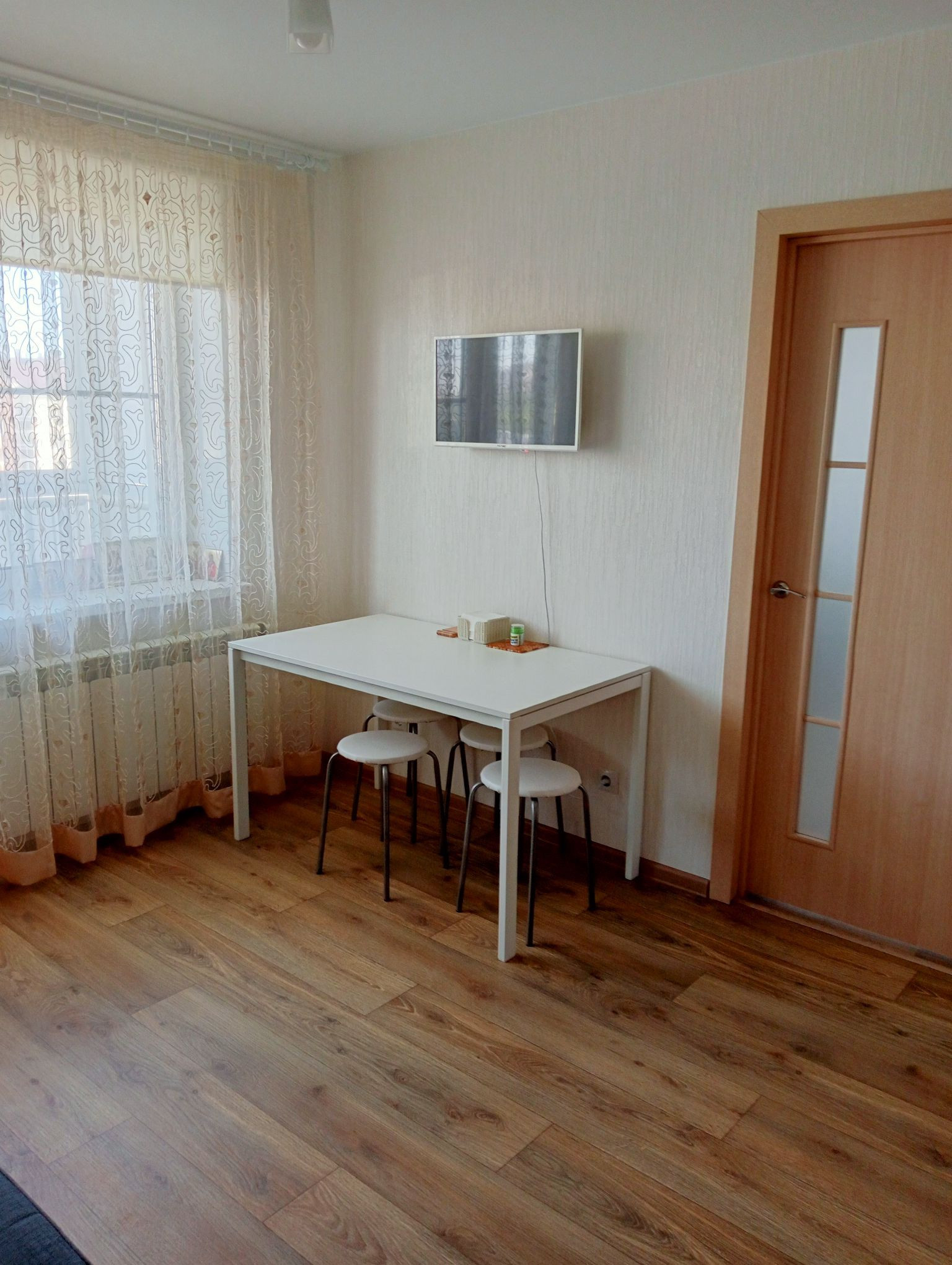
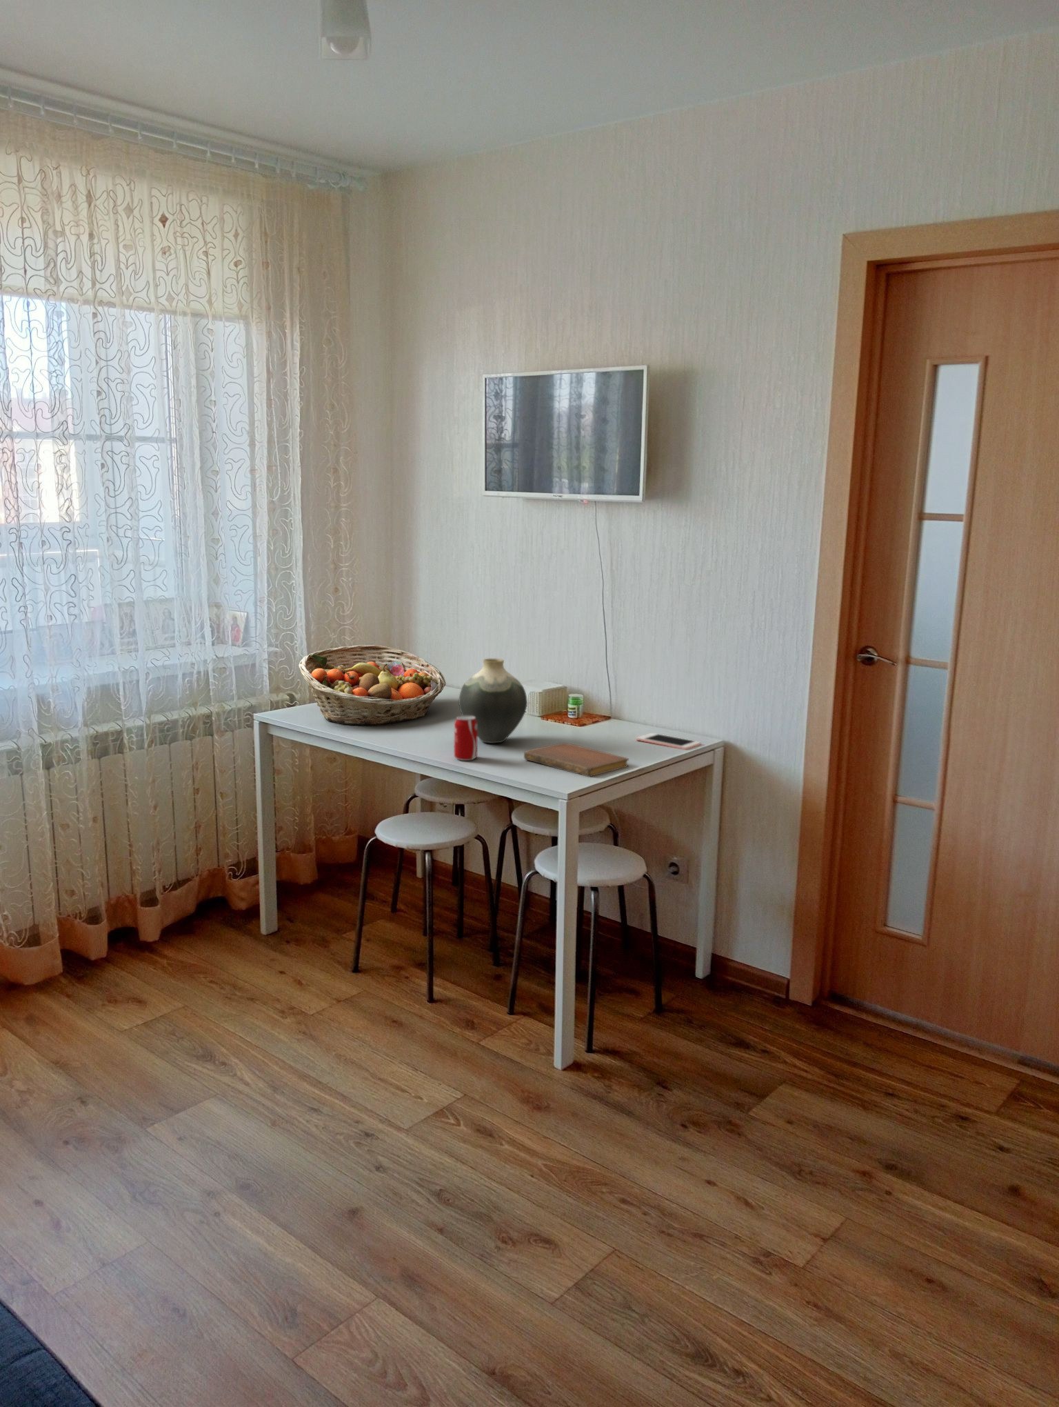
+ cell phone (669, 741)
+ notebook (576, 759)
+ beverage can (465, 739)
+ vase (493, 701)
+ fruit basket (373, 684)
